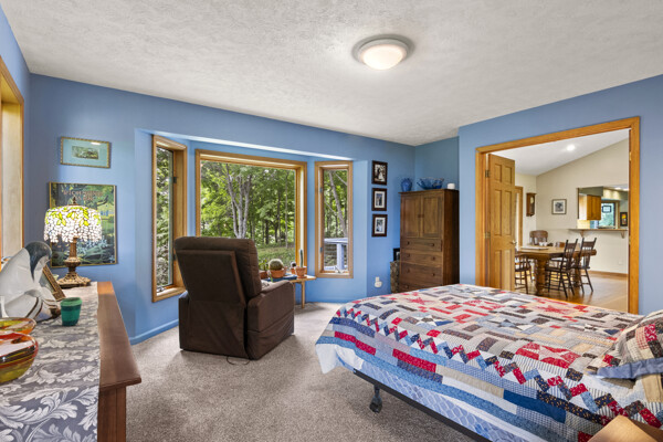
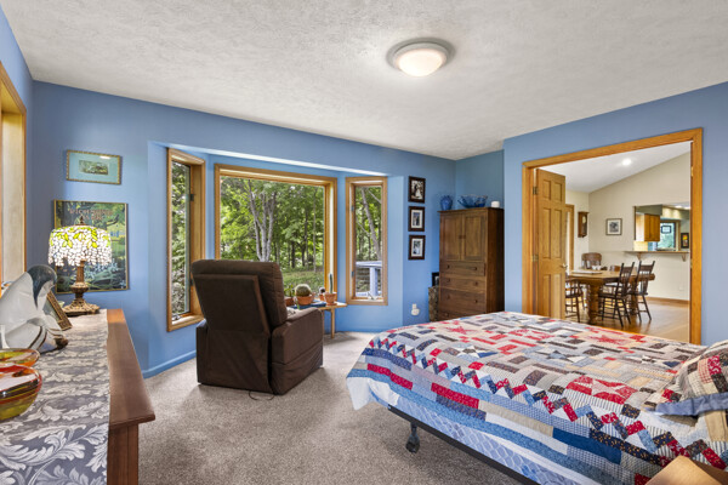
- cup (71, 312)
